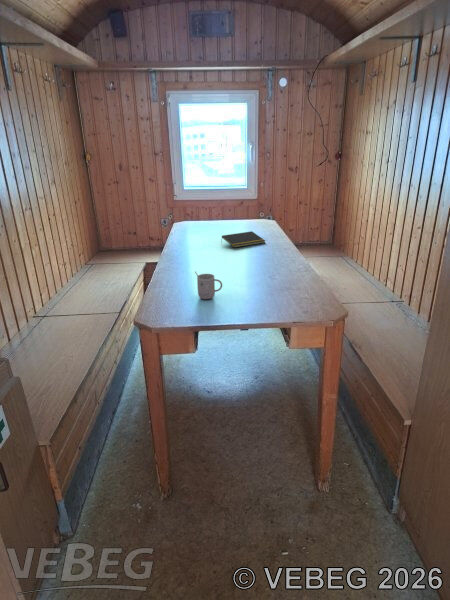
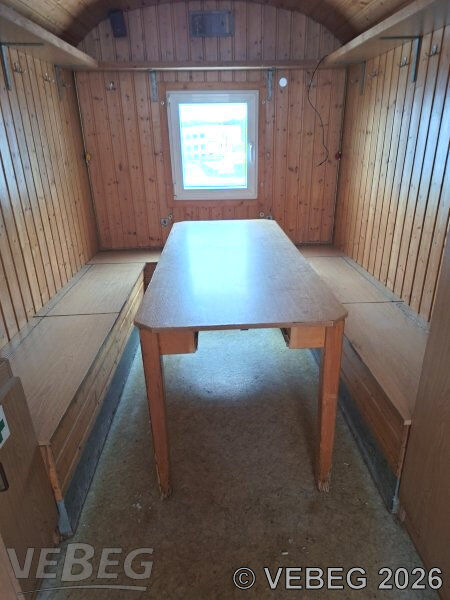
- notepad (243, 239)
- mug (208, 284)
